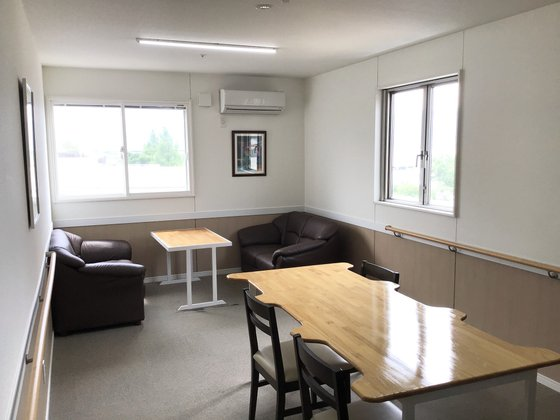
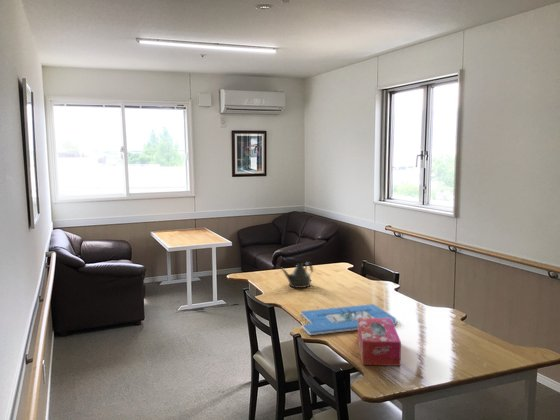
+ teapot (295, 274)
+ board game (344, 315)
+ tissue box (377, 340)
